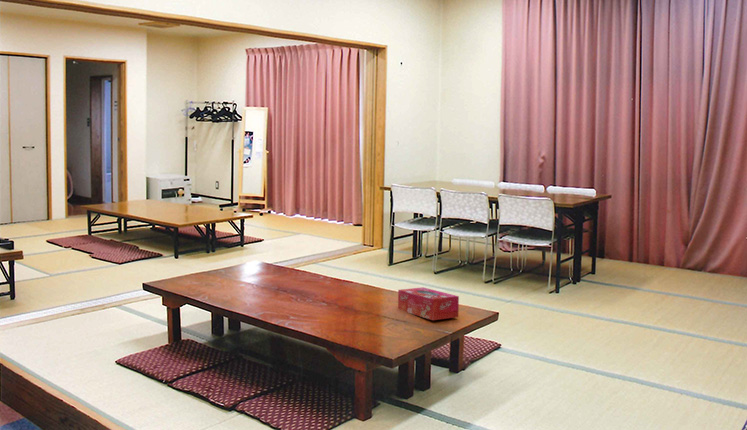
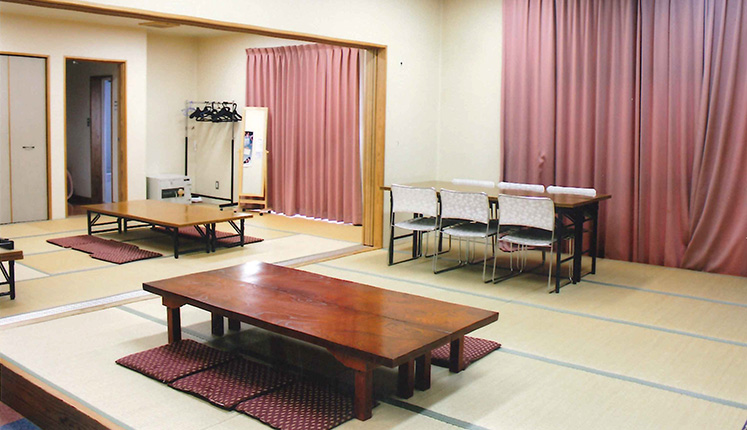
- tissue box (427, 303)
